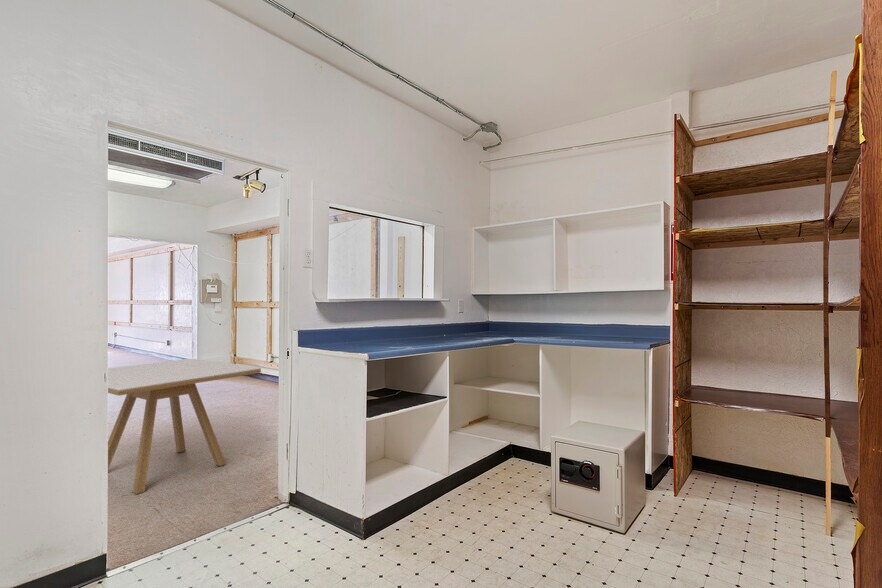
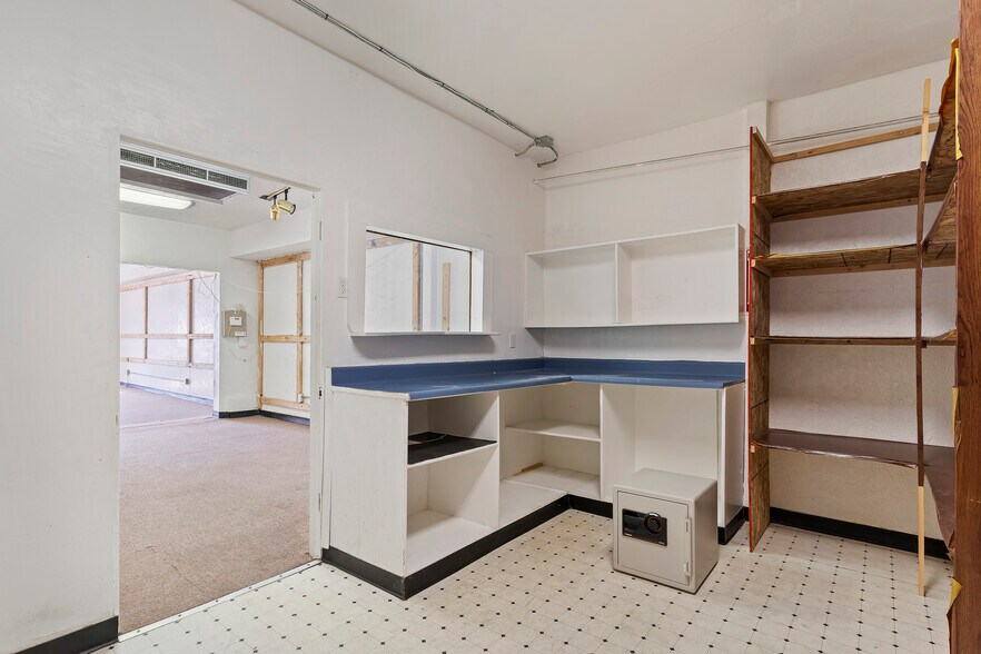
- dining table (154, 419)
